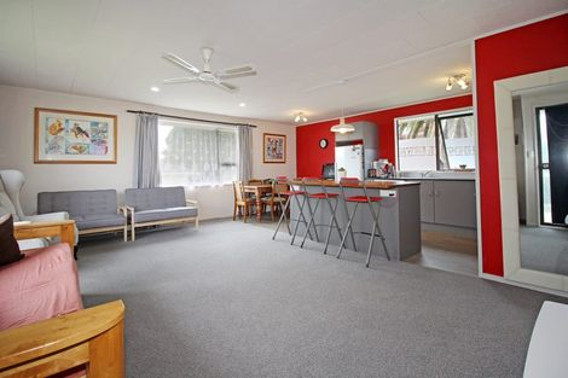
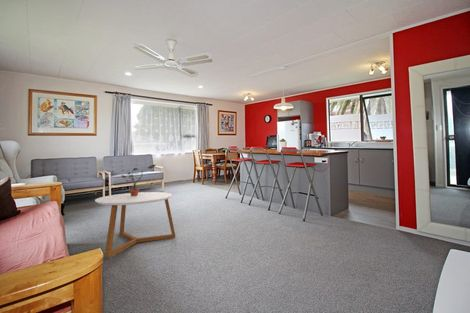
+ coffee table (124, 219)
+ potted plant (137, 180)
